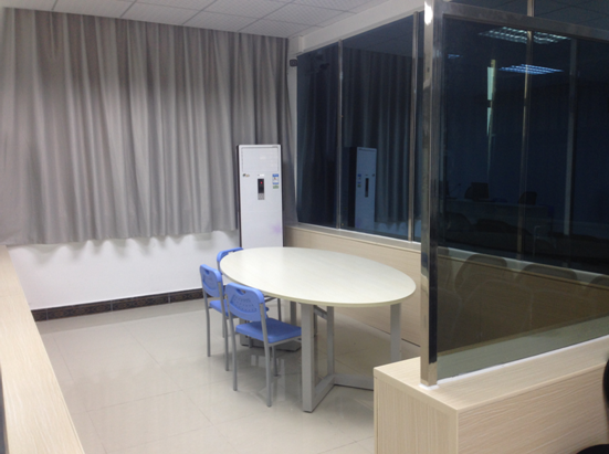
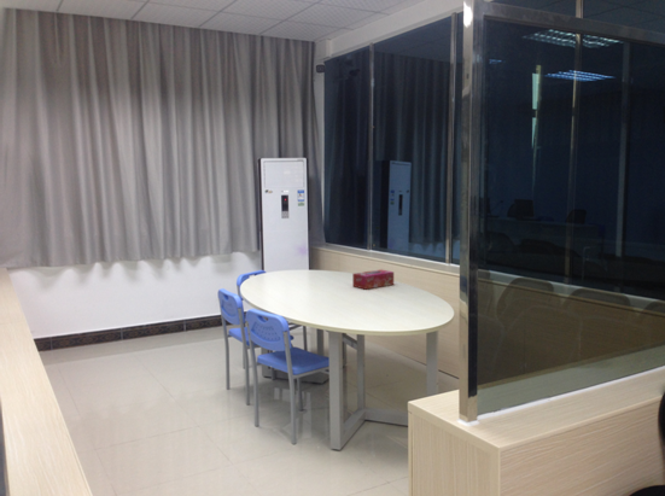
+ tissue box (373, 279)
